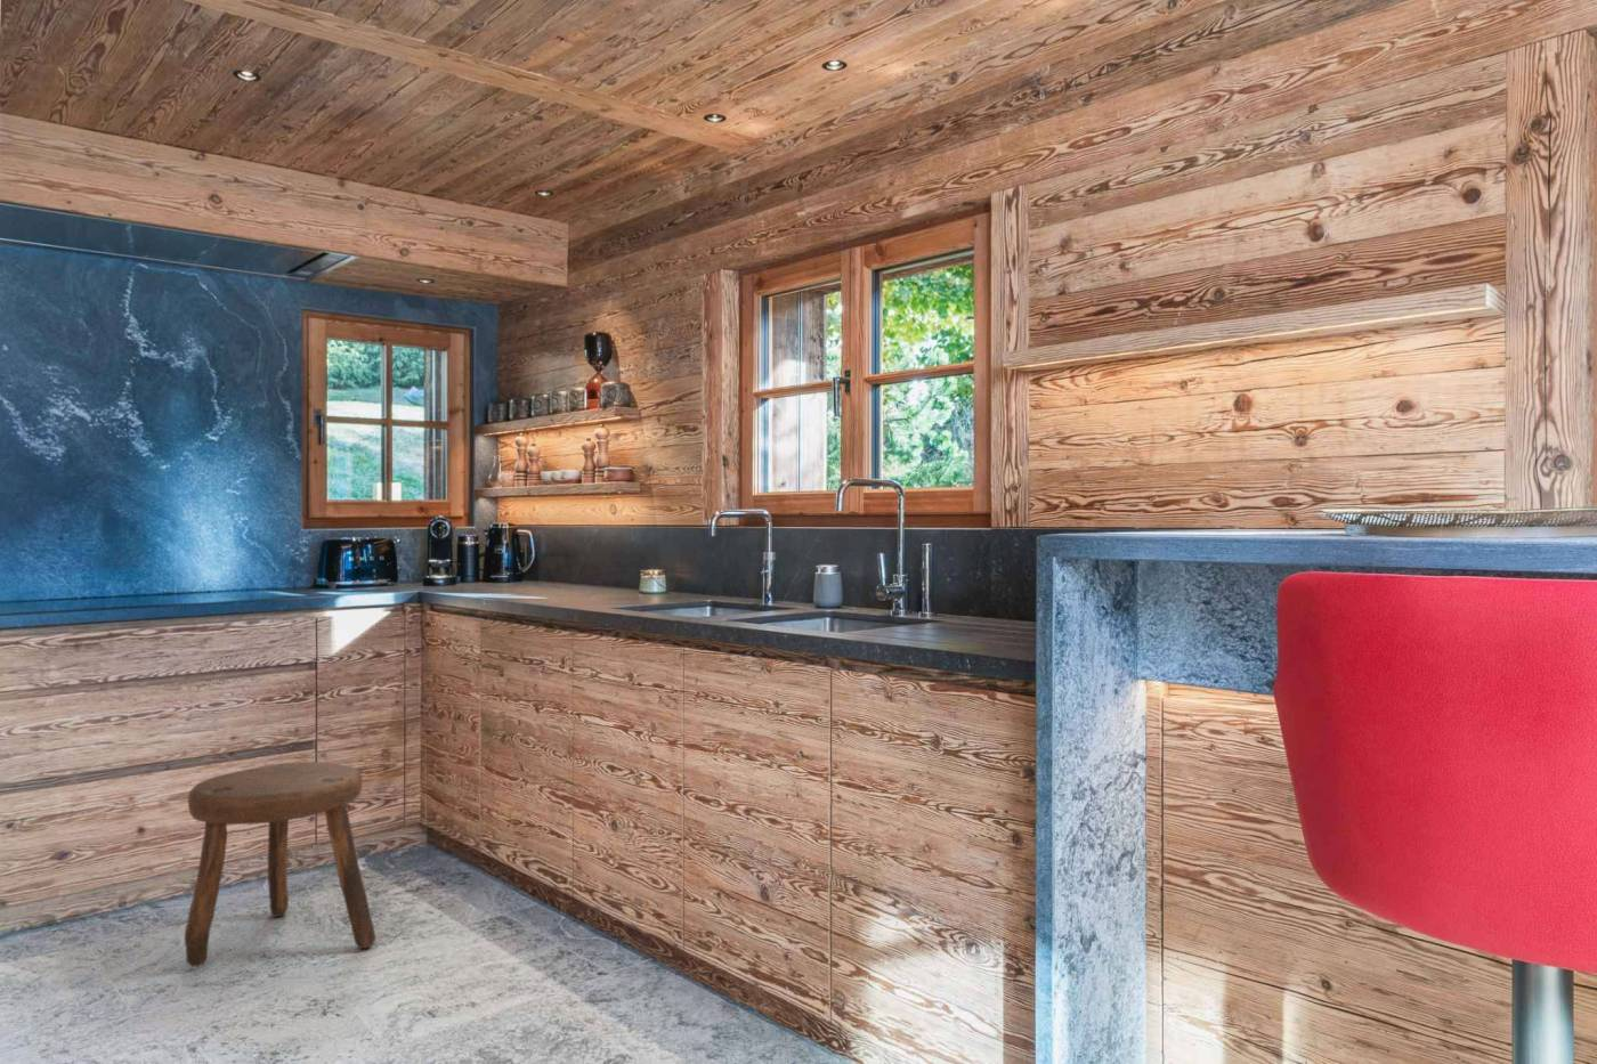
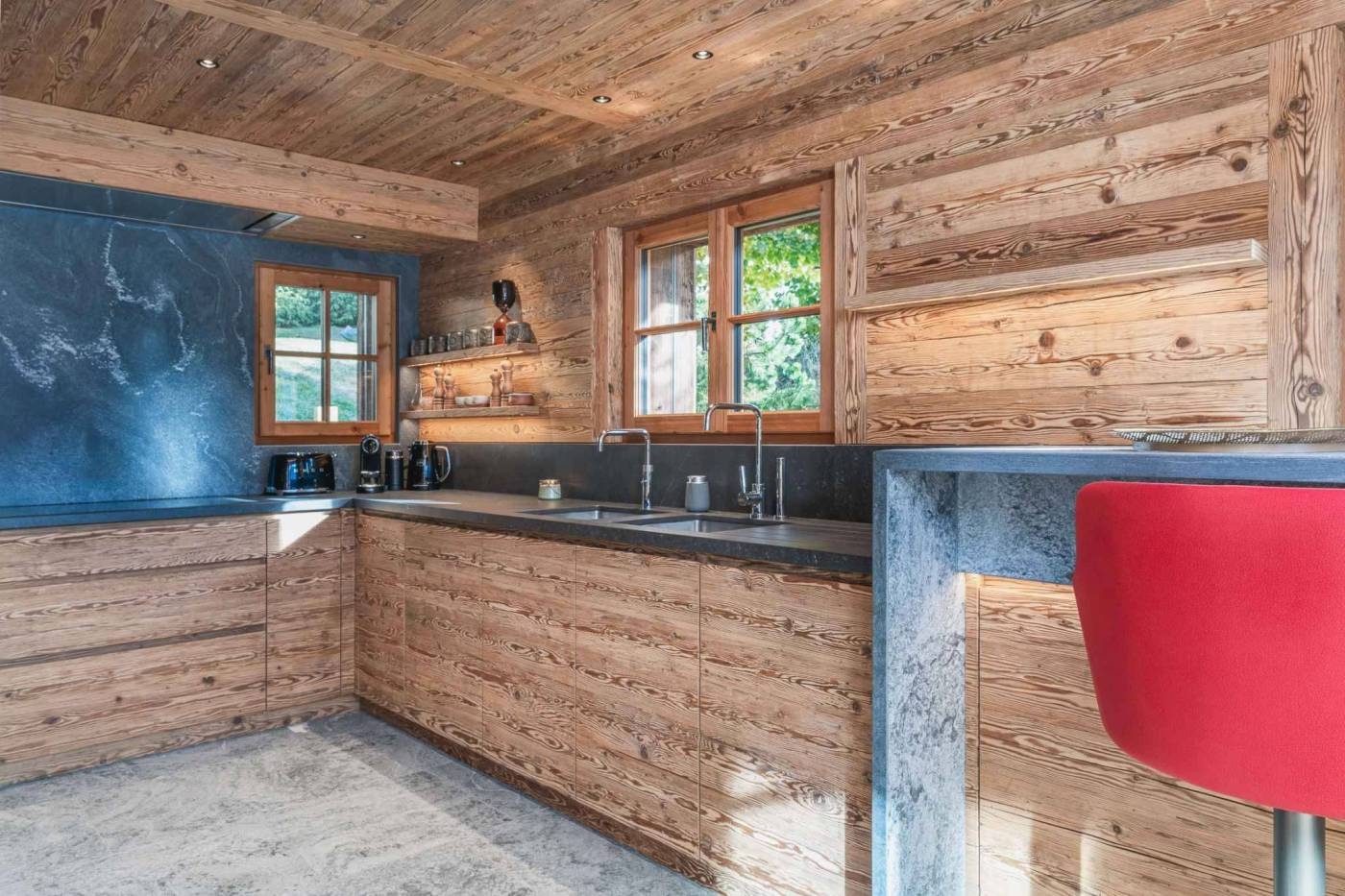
- stool (286, 860)
